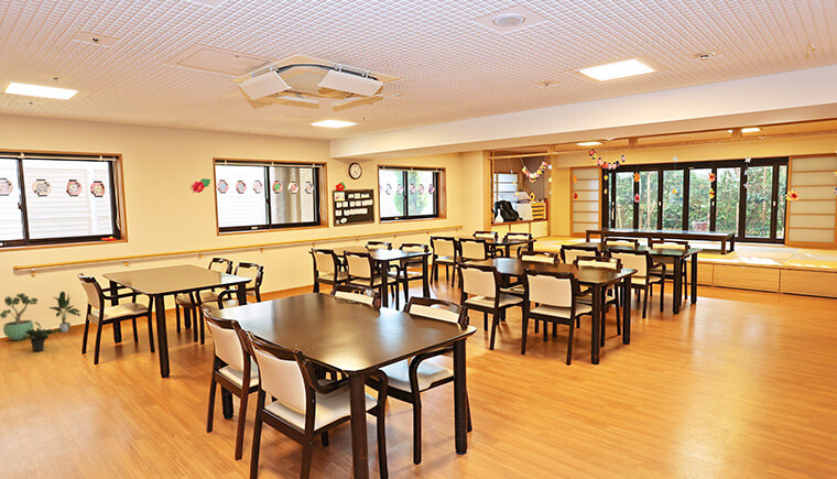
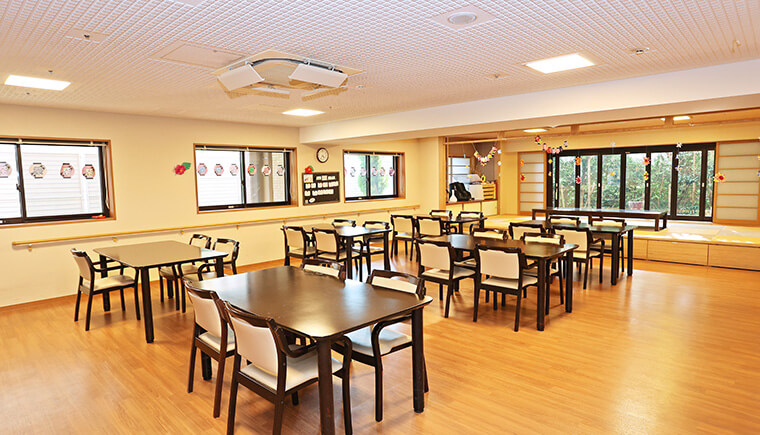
- potted plant (42, 335)
- potted plant (65, 312)
- potted plant (19, 316)
